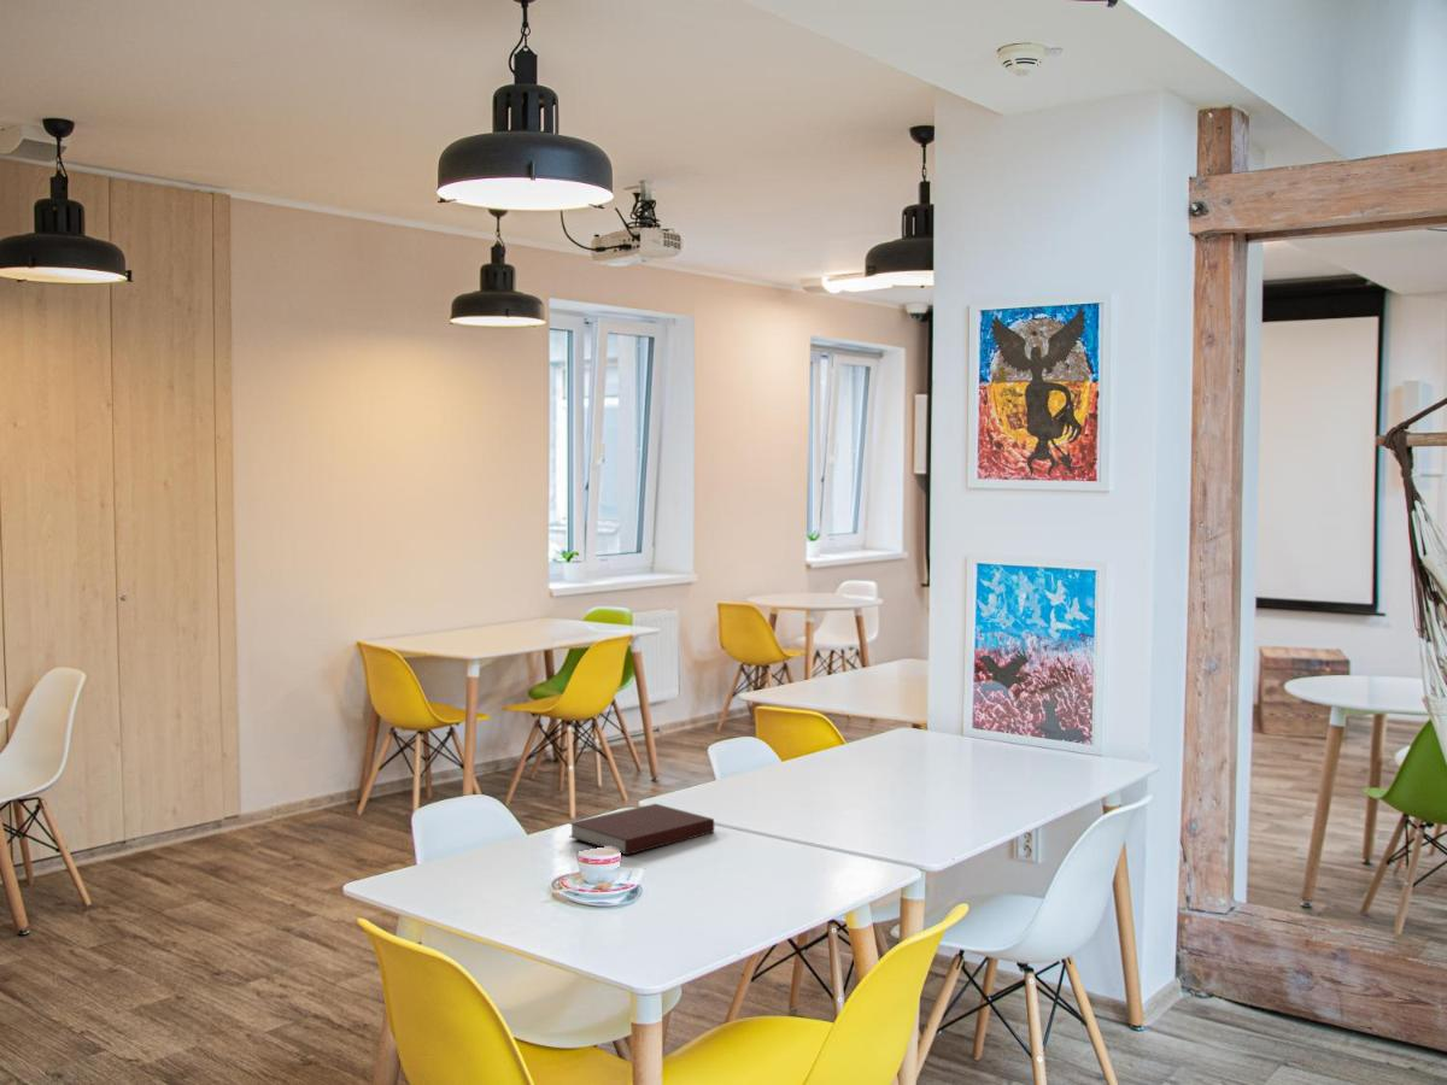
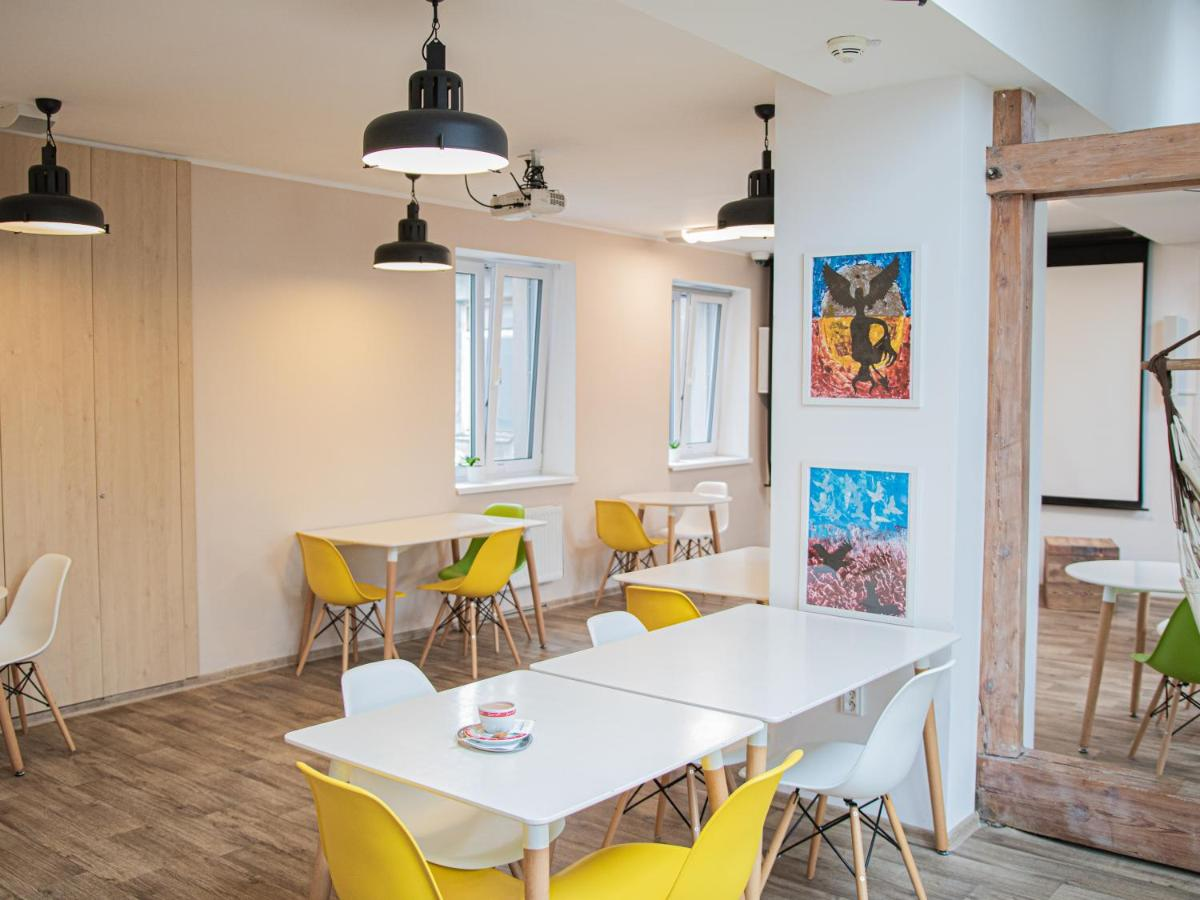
- notebook (642, 827)
